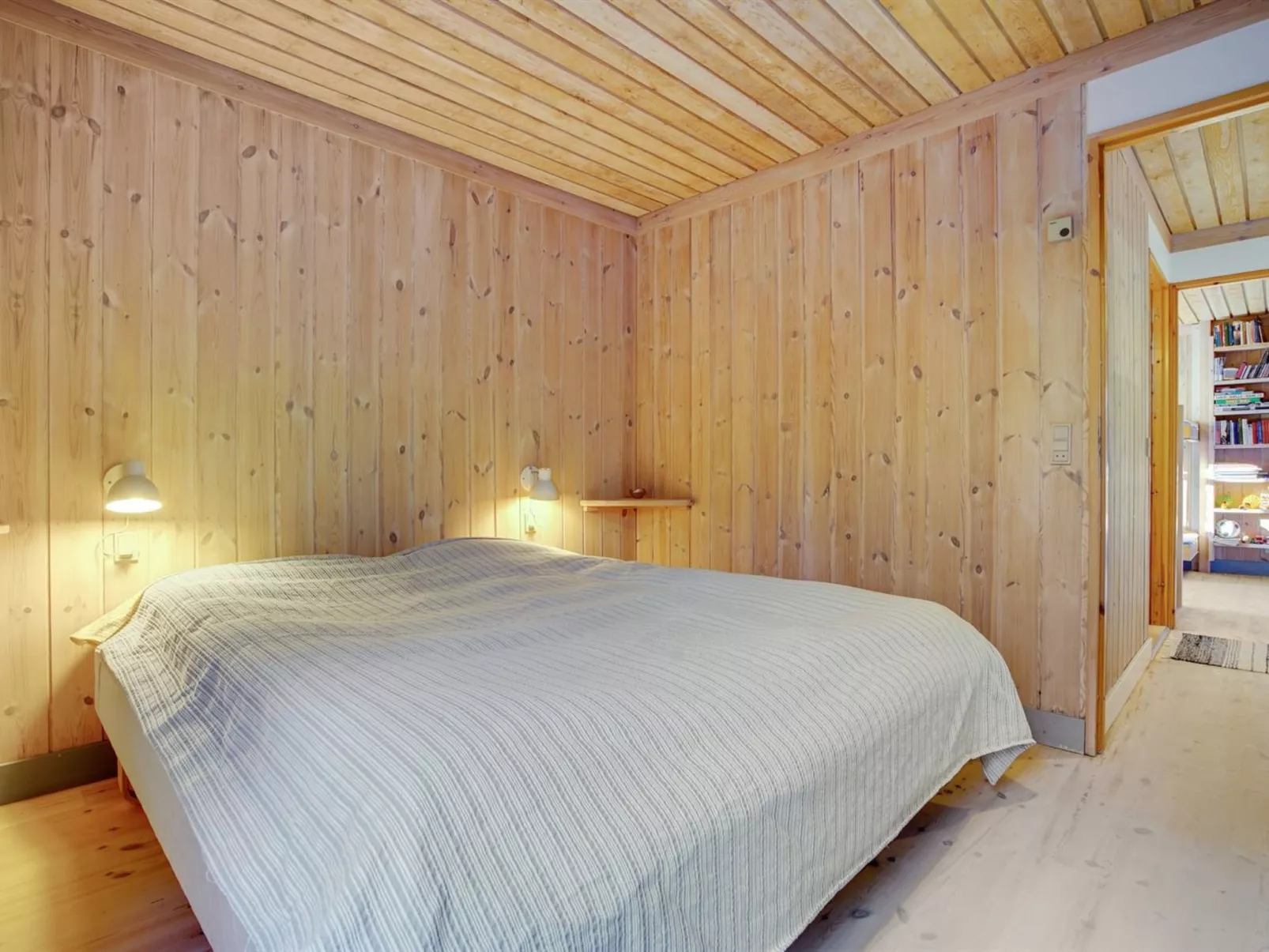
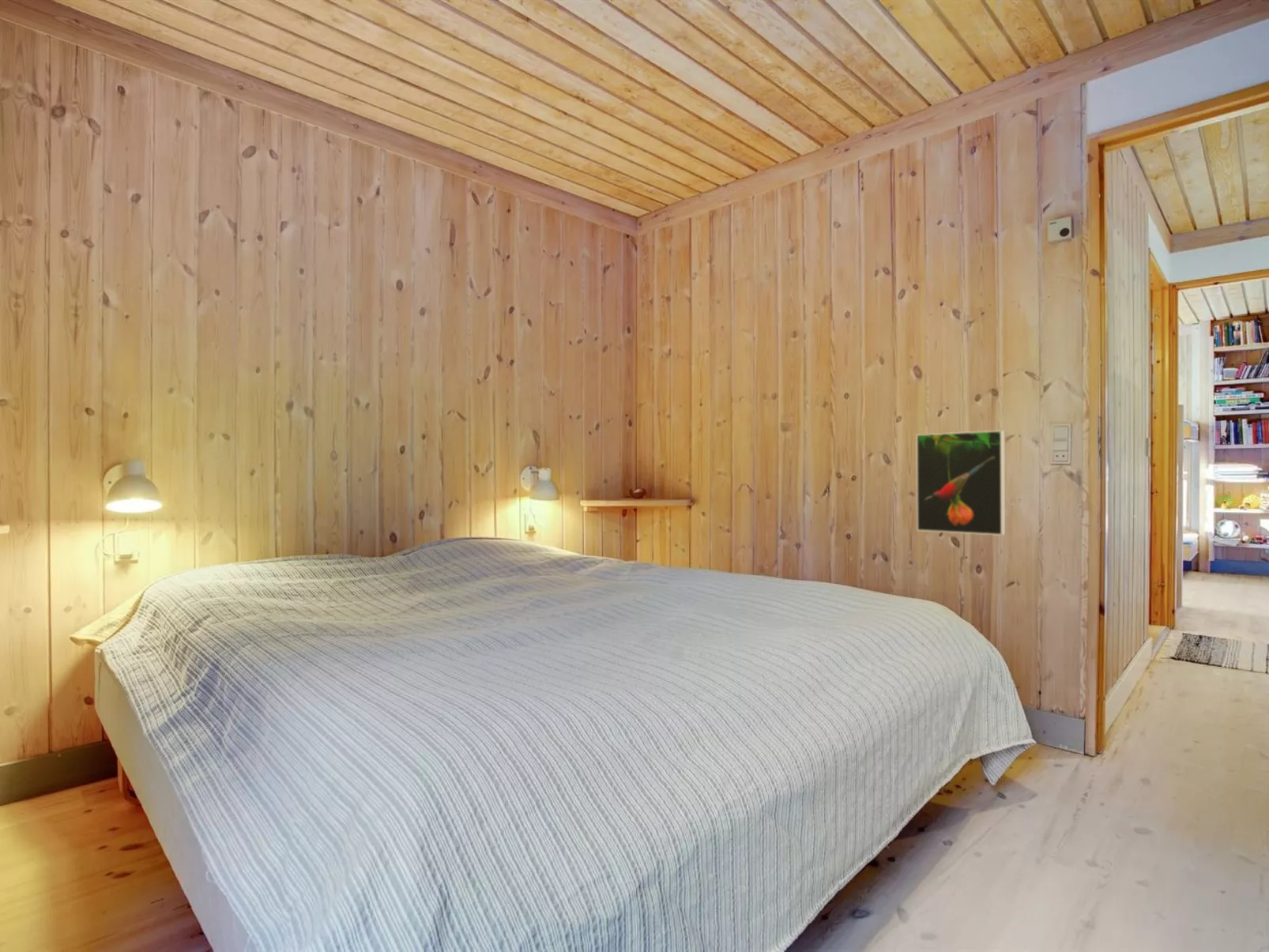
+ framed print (958, 482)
